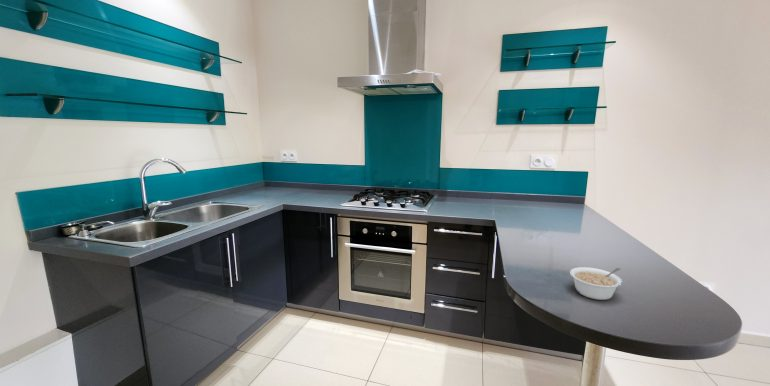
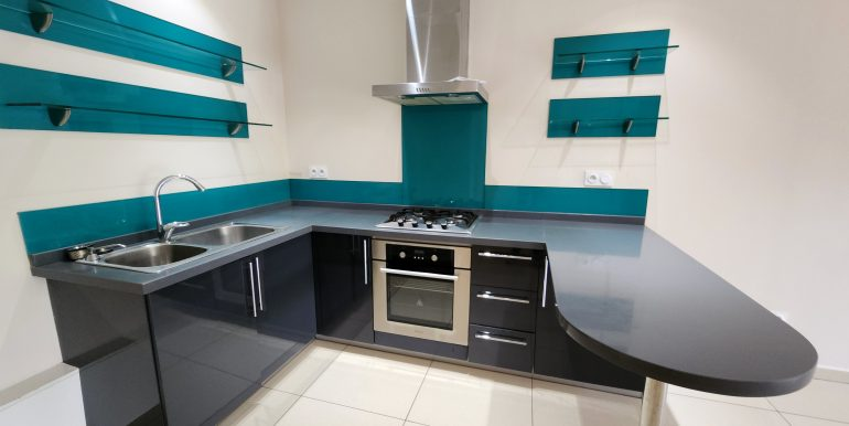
- legume (594, 281)
